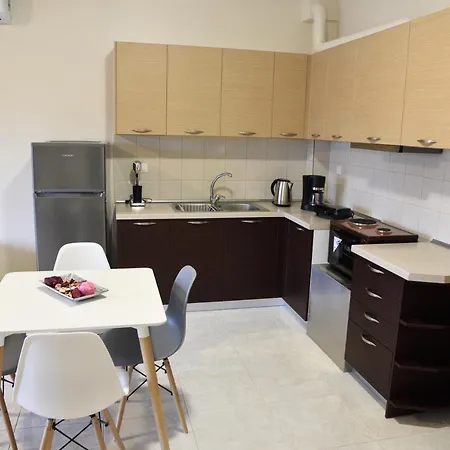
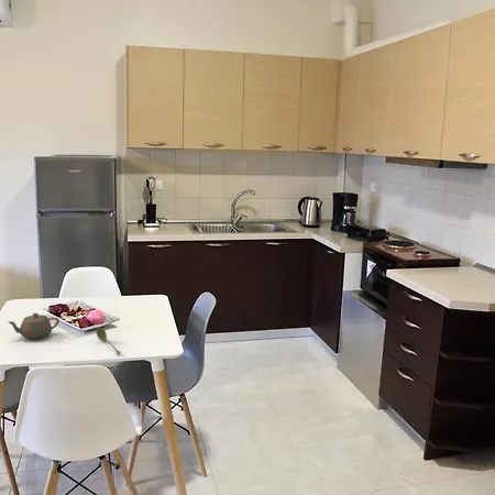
+ soupspoon (107, 340)
+ teapot (34, 324)
